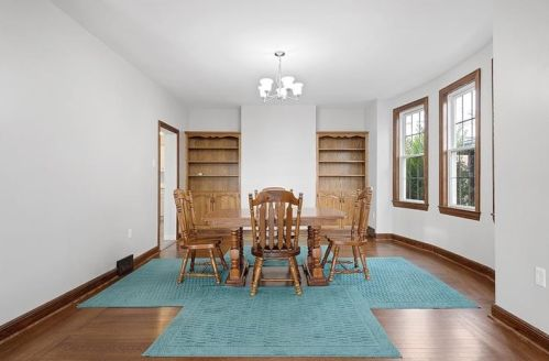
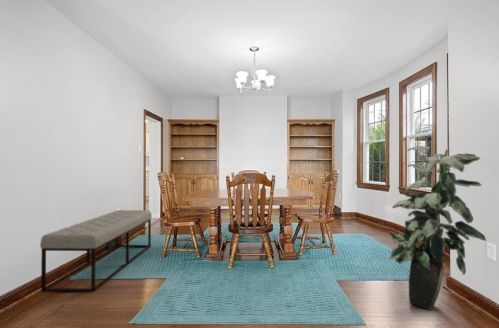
+ bench (107, 242)
+ indoor plant (430, 225)
